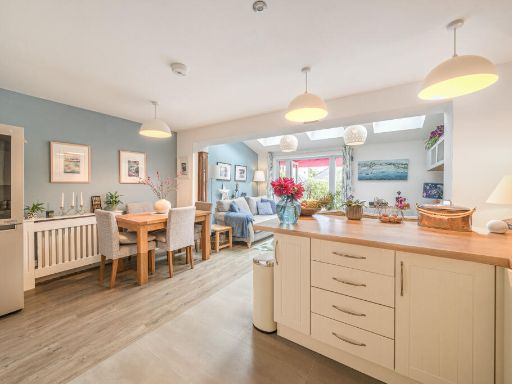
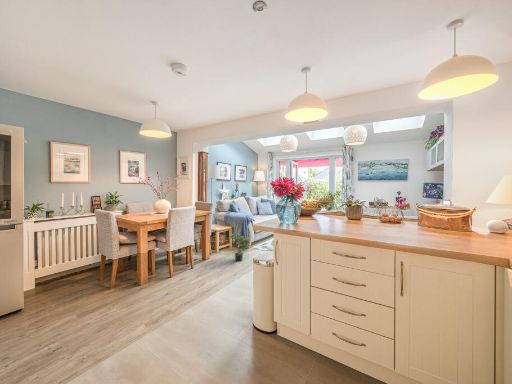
+ potted plant (238, 247)
